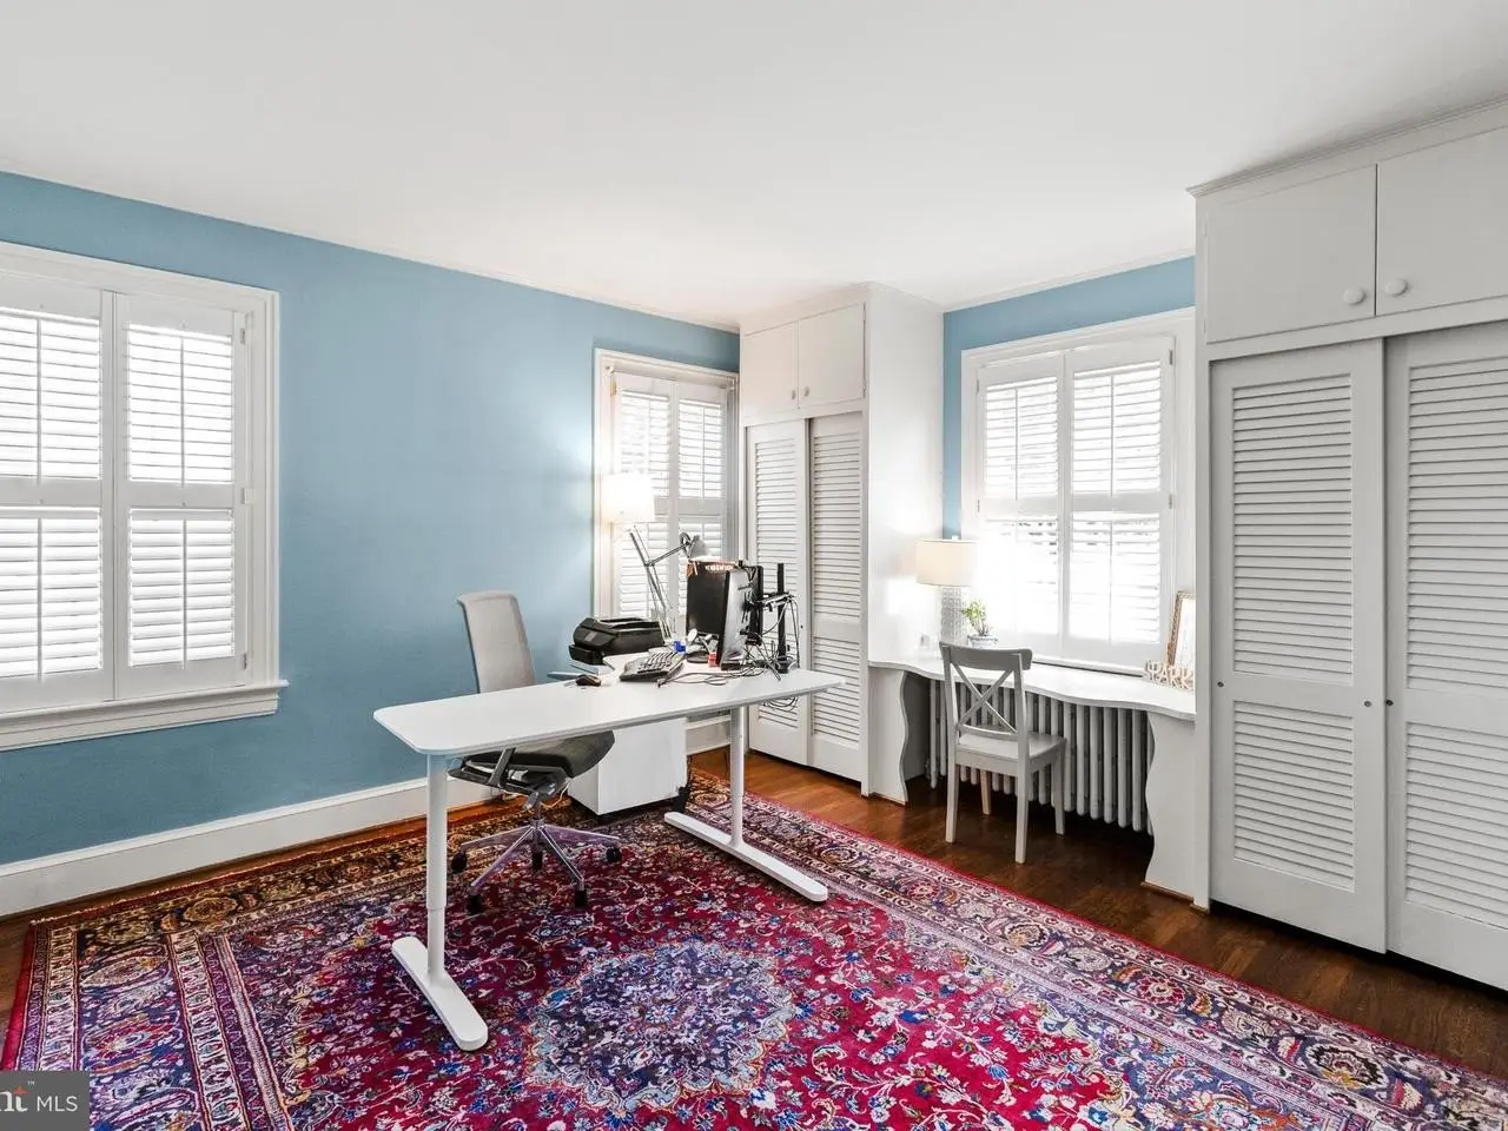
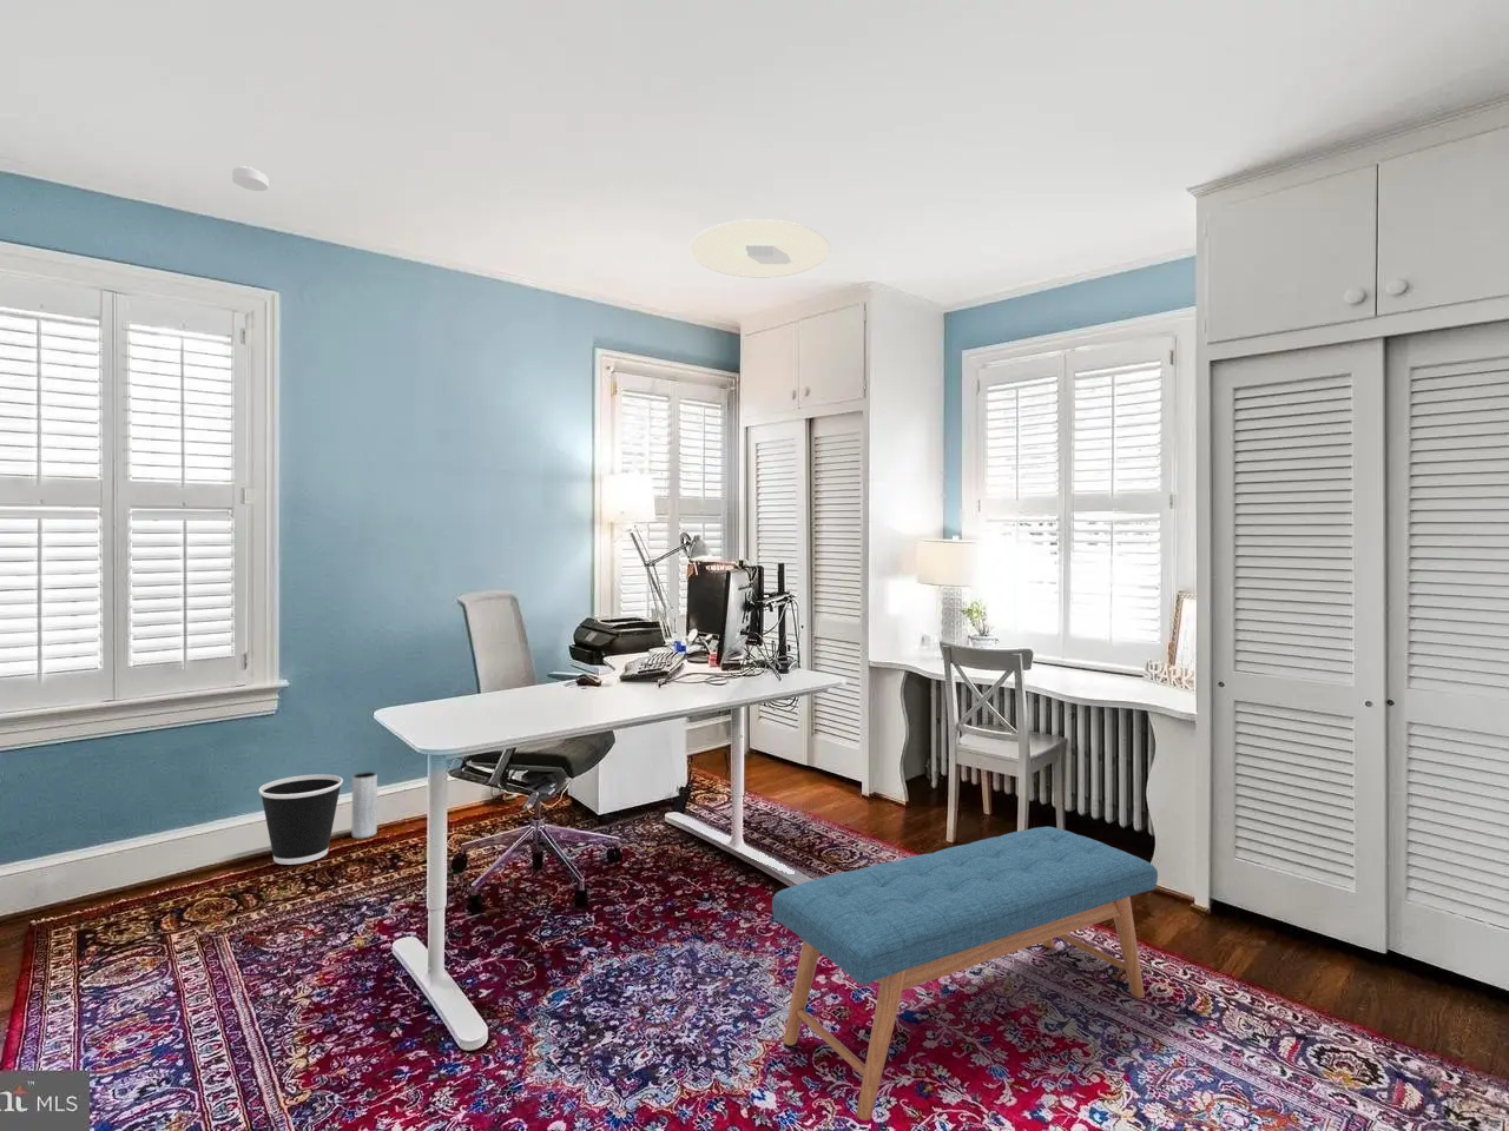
+ smoke detector (250, 176)
+ ceiling light (759, 244)
+ bench (973, 941)
+ vase (365, 804)
+ wastebasket (301, 819)
